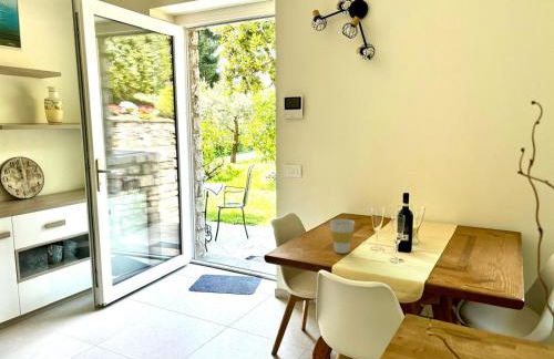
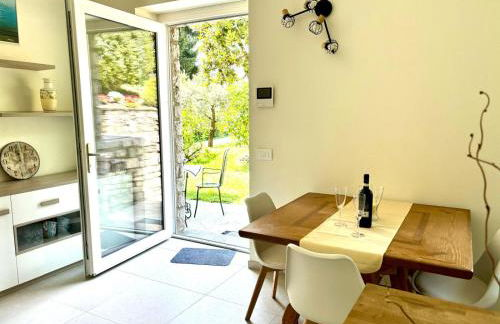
- cup (341, 236)
